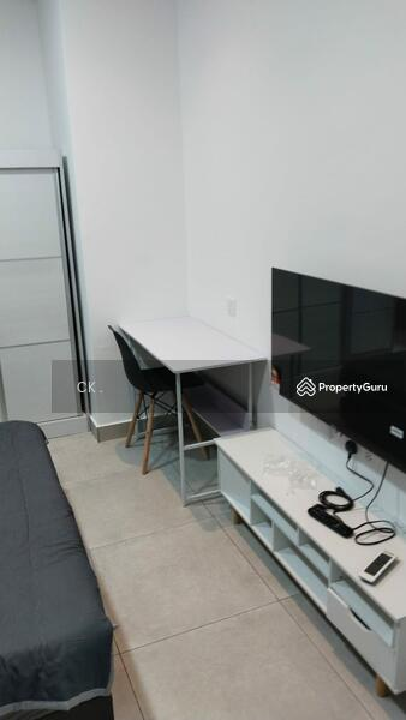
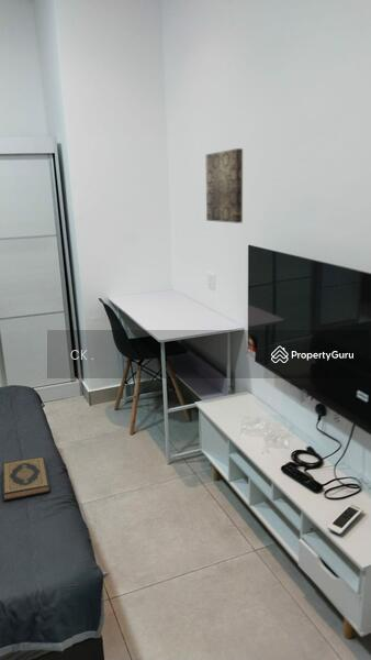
+ hardback book (25, 476)
+ wall art (223, 187)
